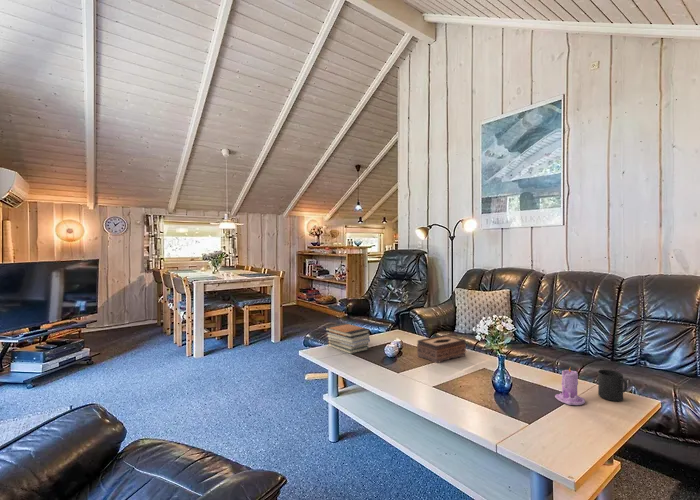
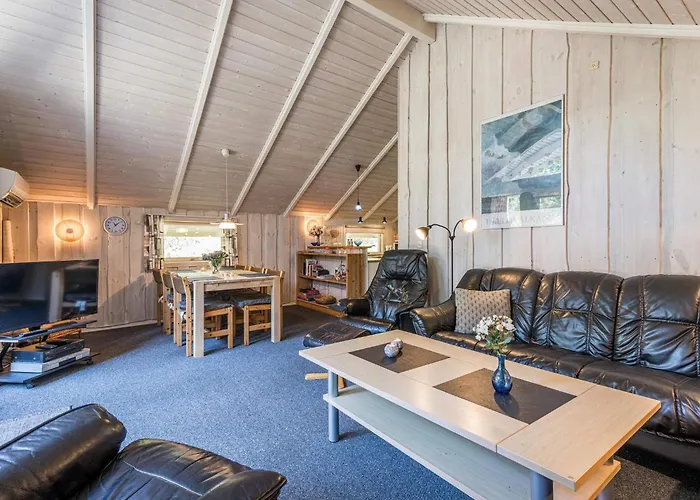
- candle (570, 383)
- tissue box (441, 348)
- mug (613, 386)
- book stack (347, 337)
